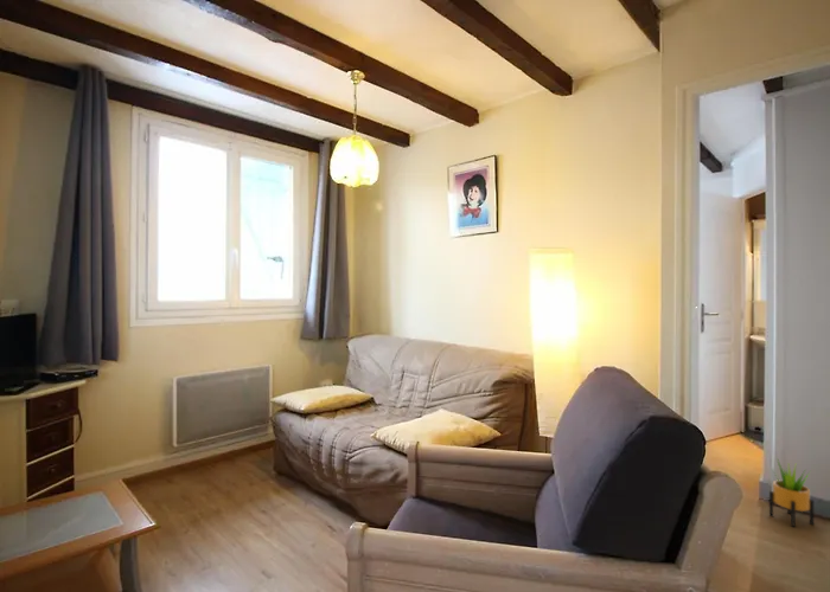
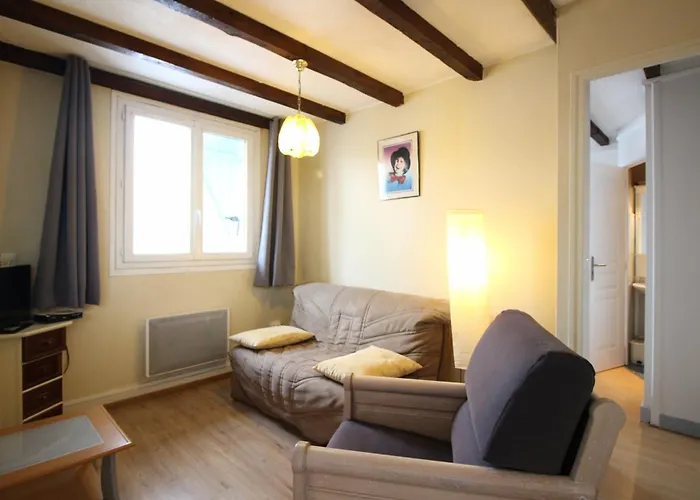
- potted plant (791, 490)
